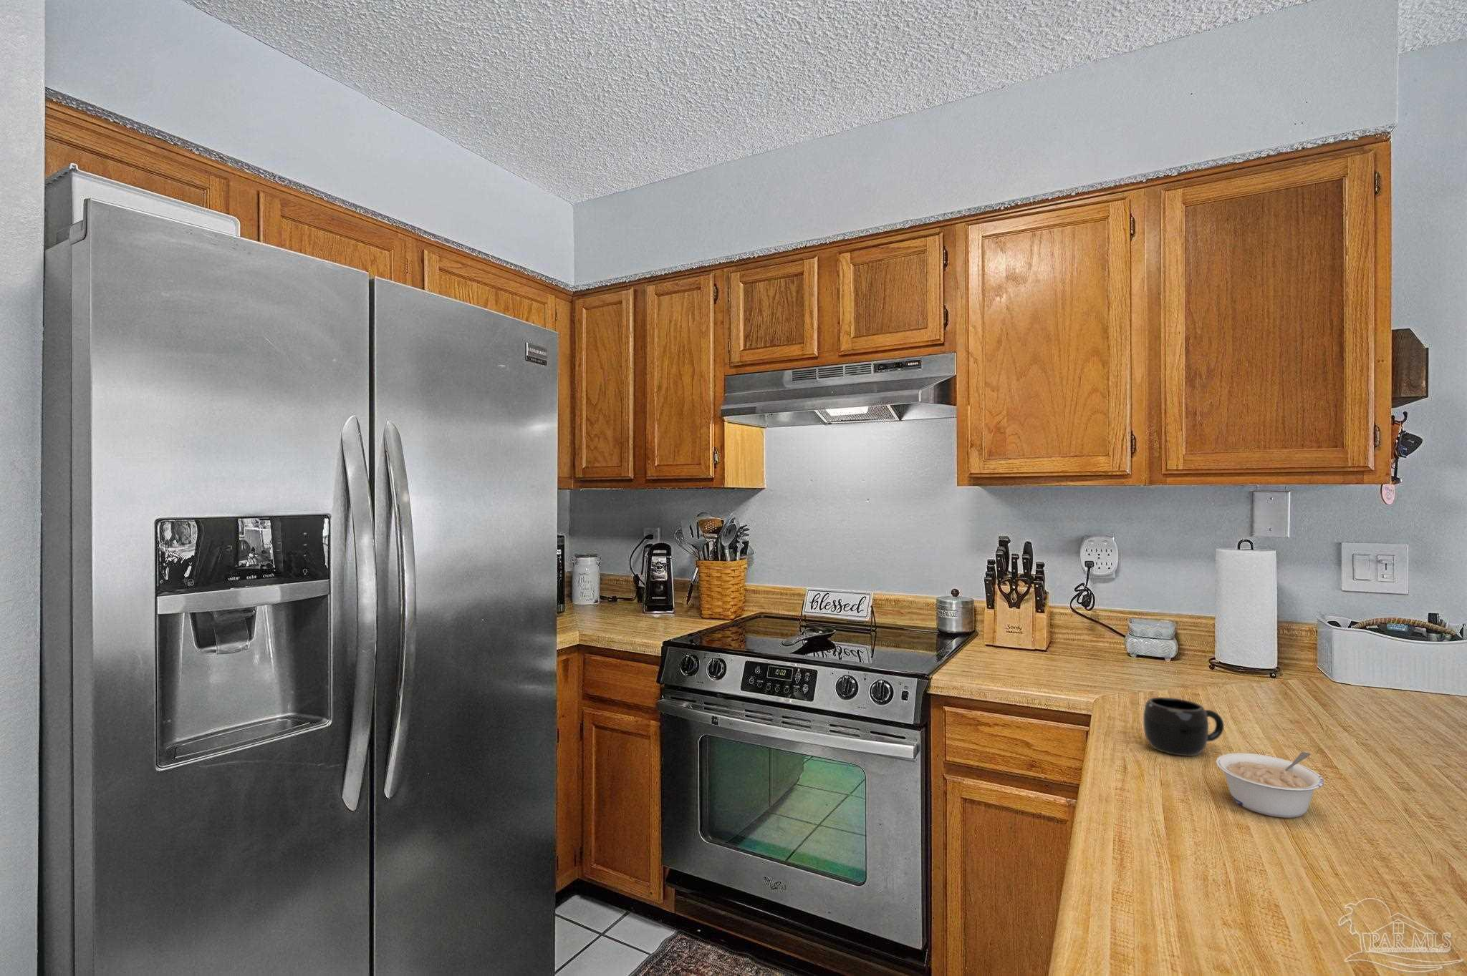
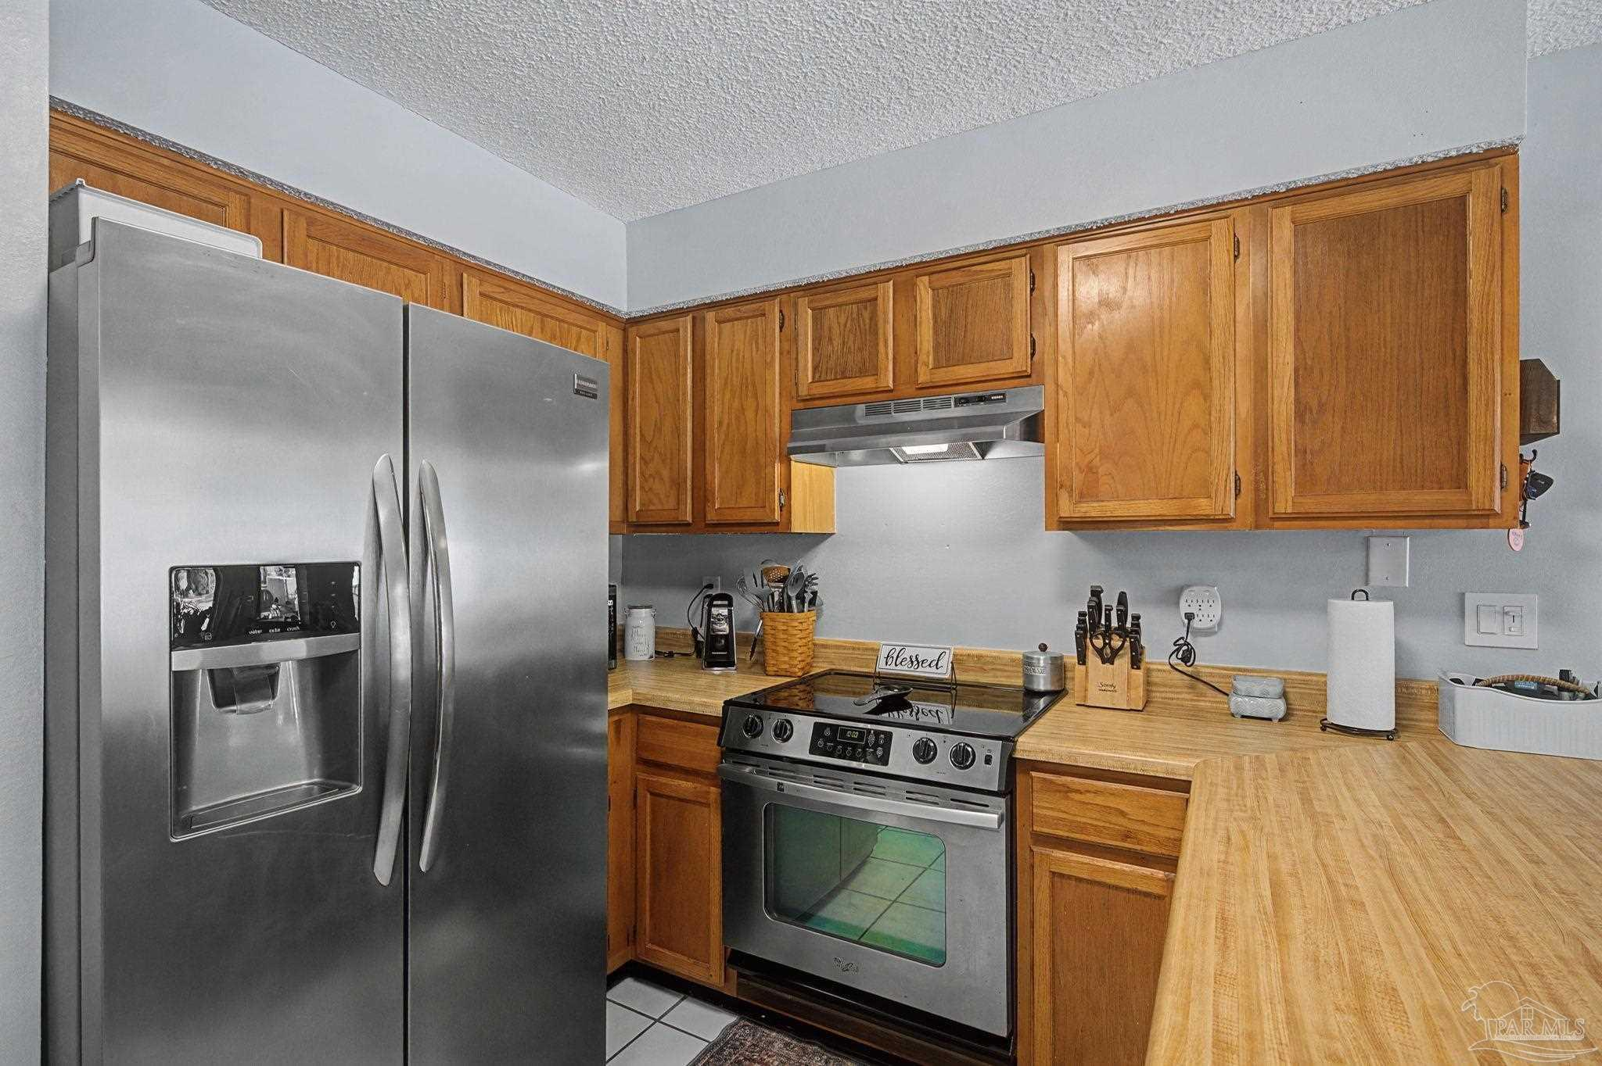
- mug (1183, 727)
- legume (1268, 782)
